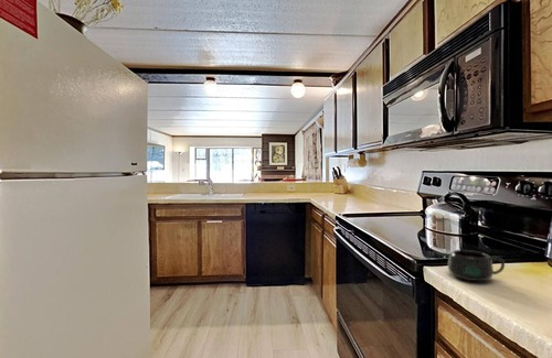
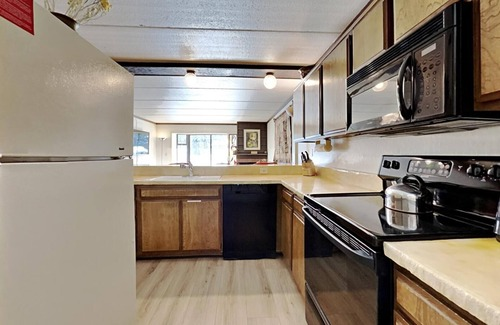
- mug (475, 265)
